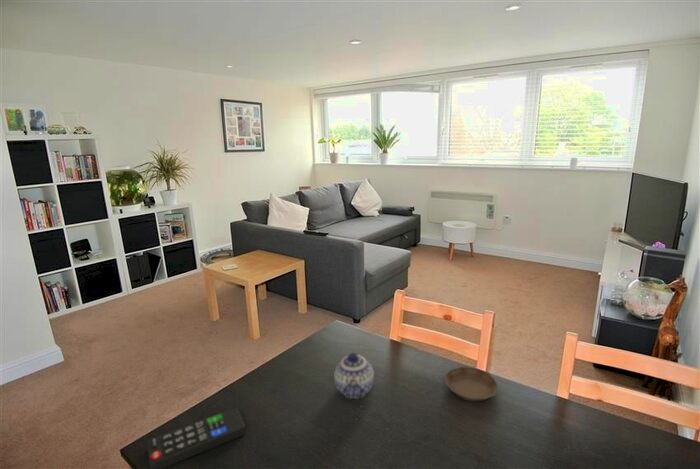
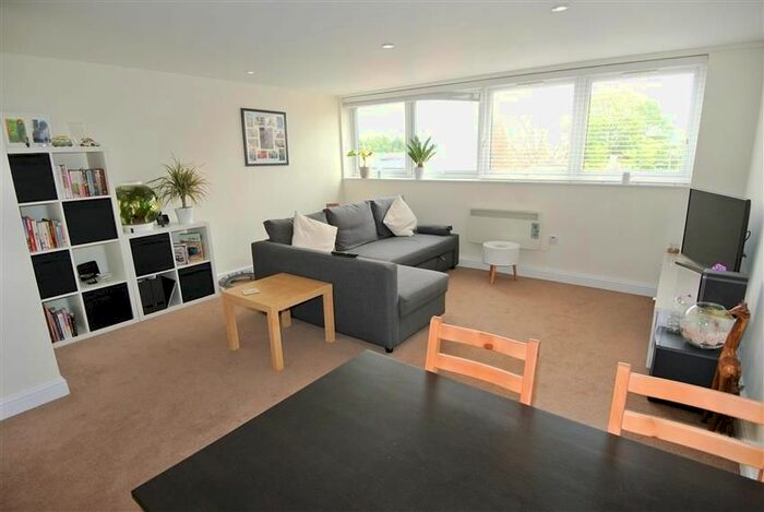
- remote control (197, 436)
- saucer (470, 385)
- teapot (353, 373)
